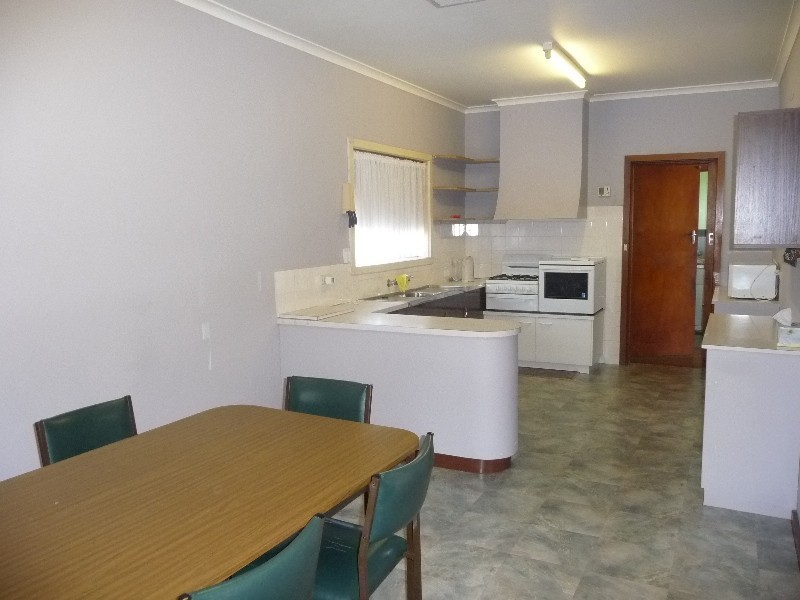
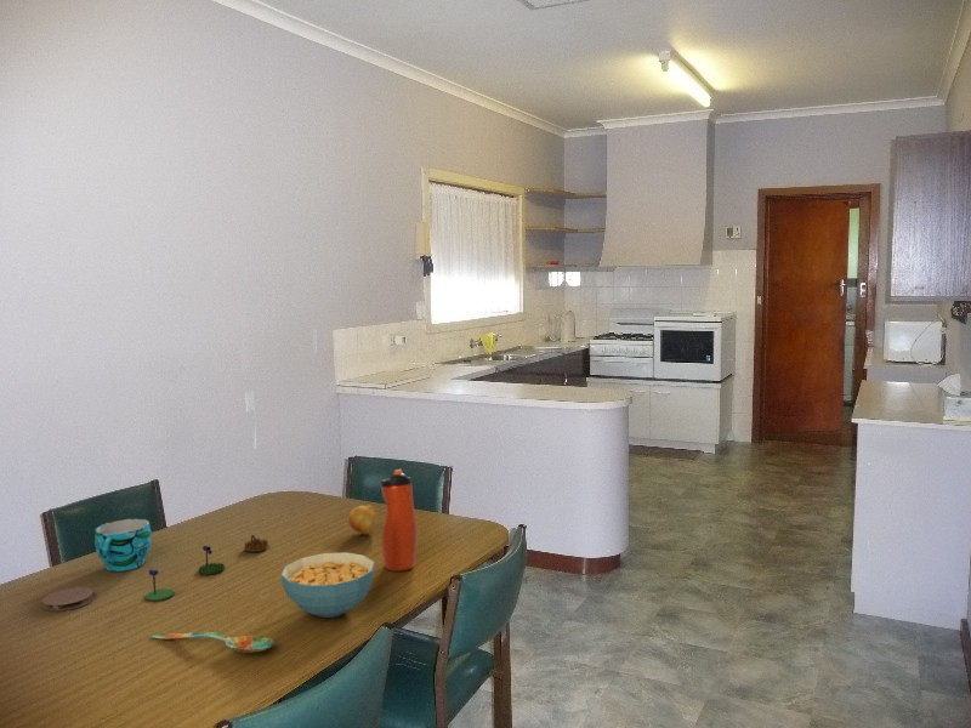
+ water bottle (398, 517)
+ plant (206, 557)
+ spoon (212, 637)
+ cup (124, 546)
+ fruit (363, 519)
+ coaster (68, 598)
+ cereal bowl (329, 590)
